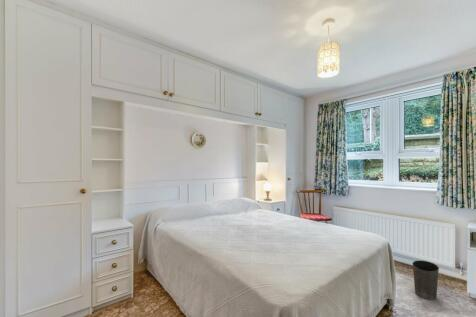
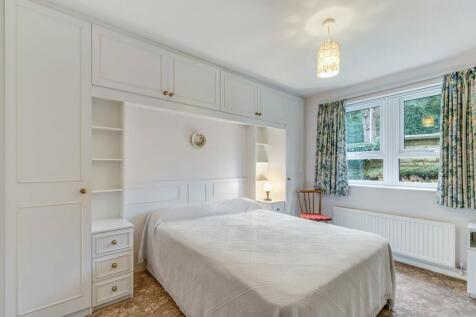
- waste basket (425, 280)
